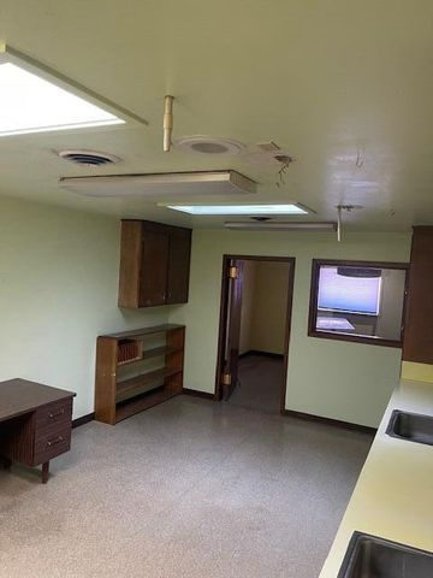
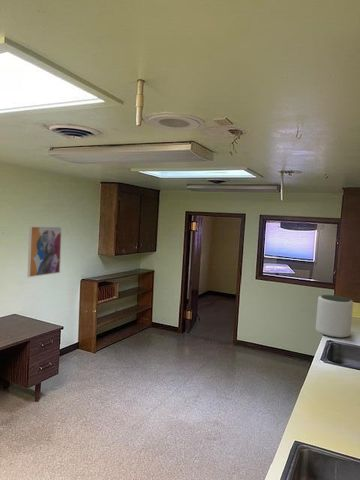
+ plant pot (334, 315)
+ wall art (45, 250)
